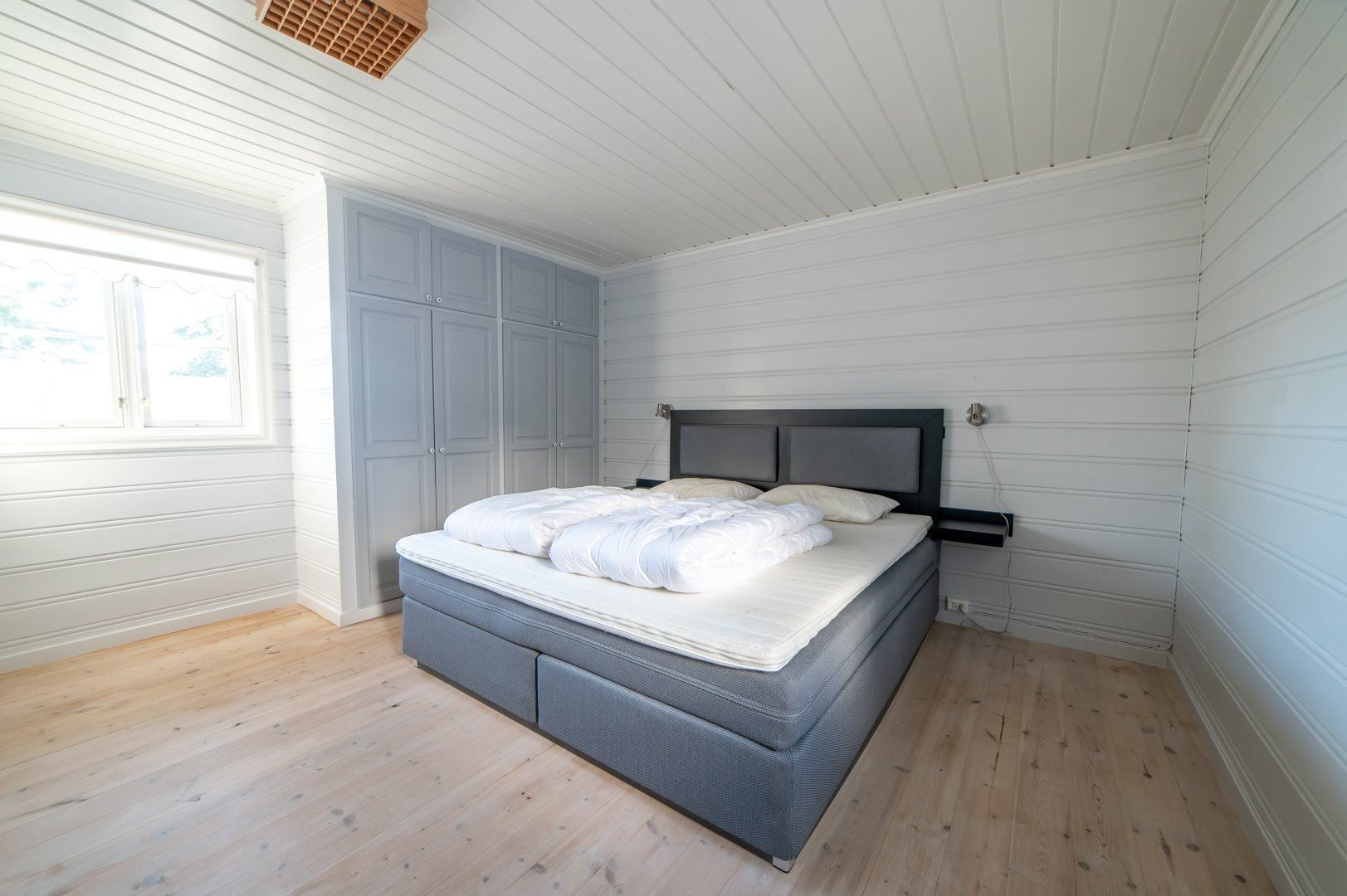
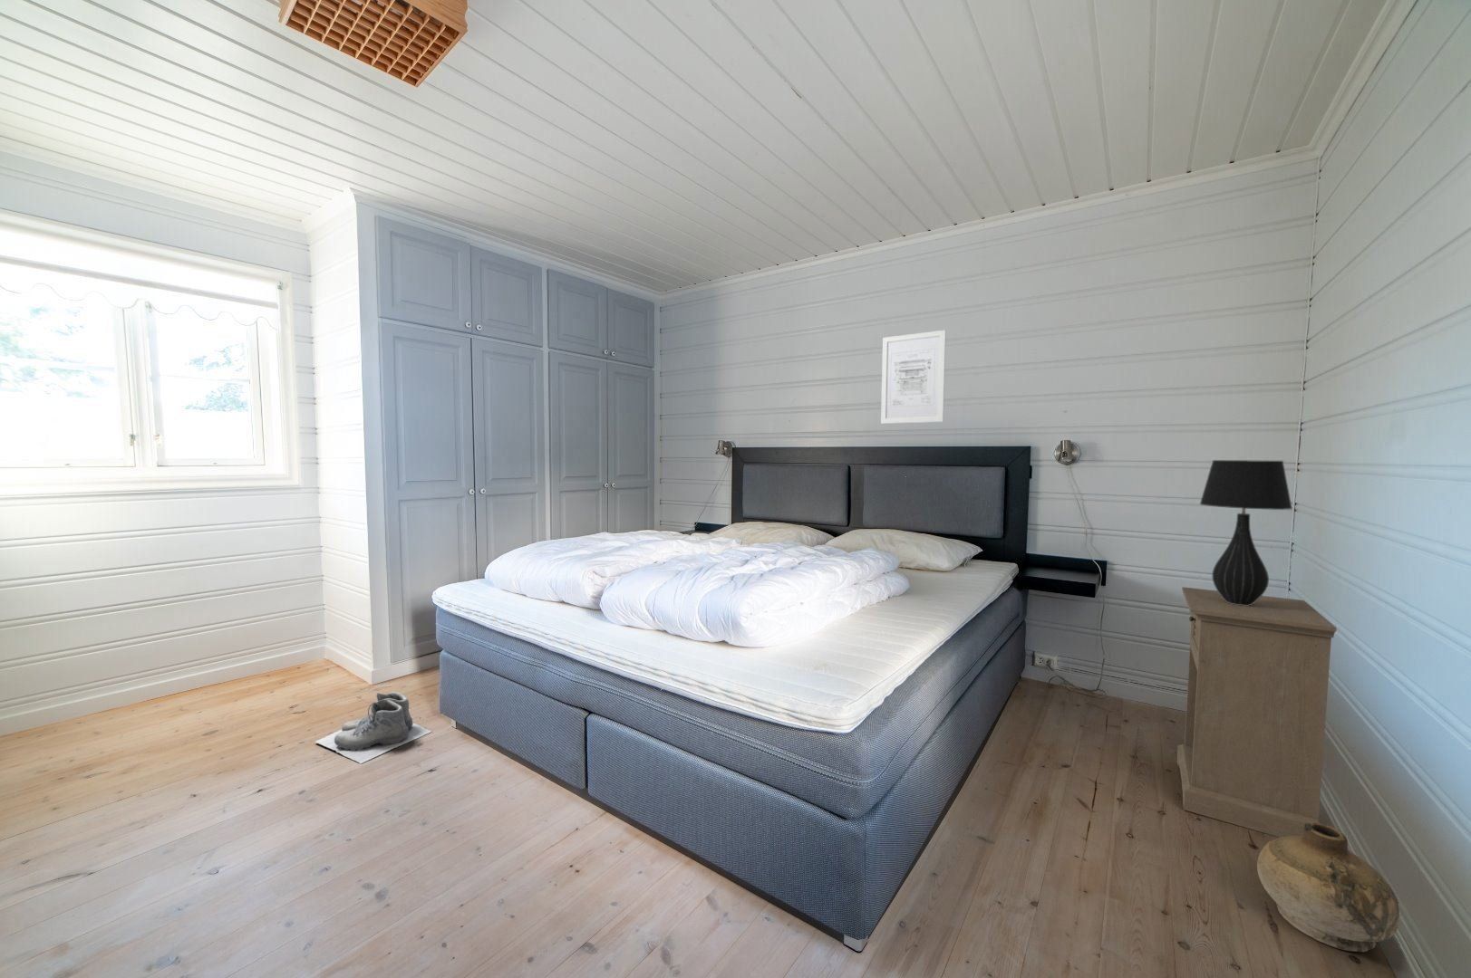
+ wall art (912, 379)
+ table lamp (1242, 532)
+ boots (373, 716)
+ ceramic jug (1325, 876)
+ nightstand (1243, 703)
